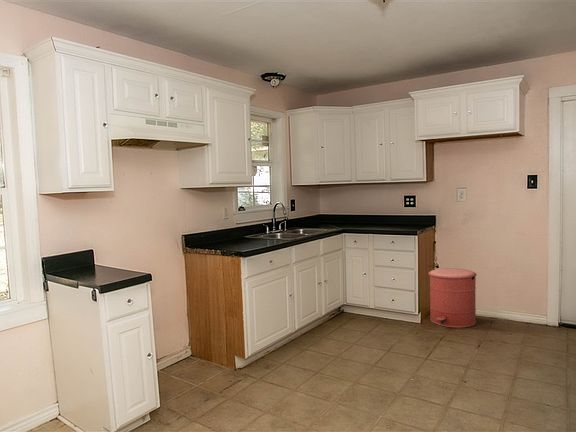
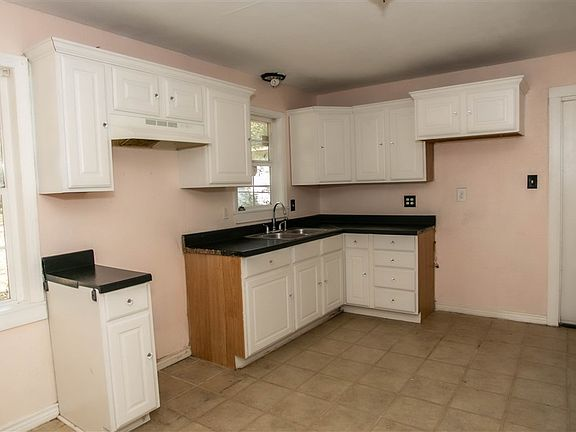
- trash can (452, 296)
